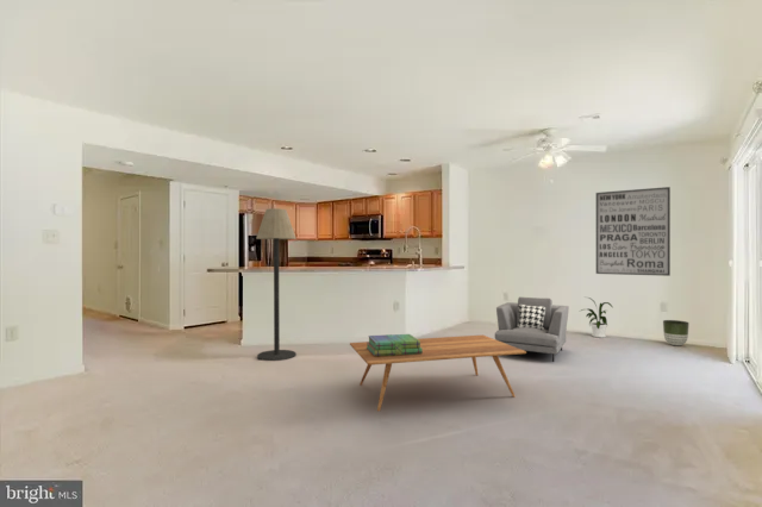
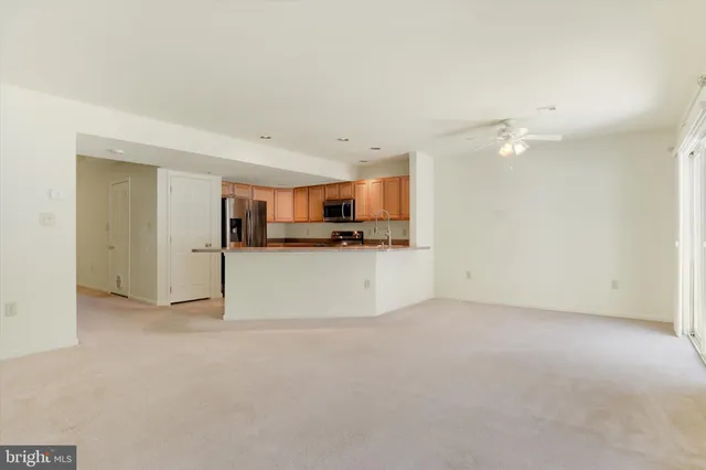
- stack of books (393, 344)
- house plant (597, 317)
- coffee table (433, 359)
- planter (675, 333)
- armchair (531, 325)
- floor lamp (276, 282)
- wall art (631, 232)
